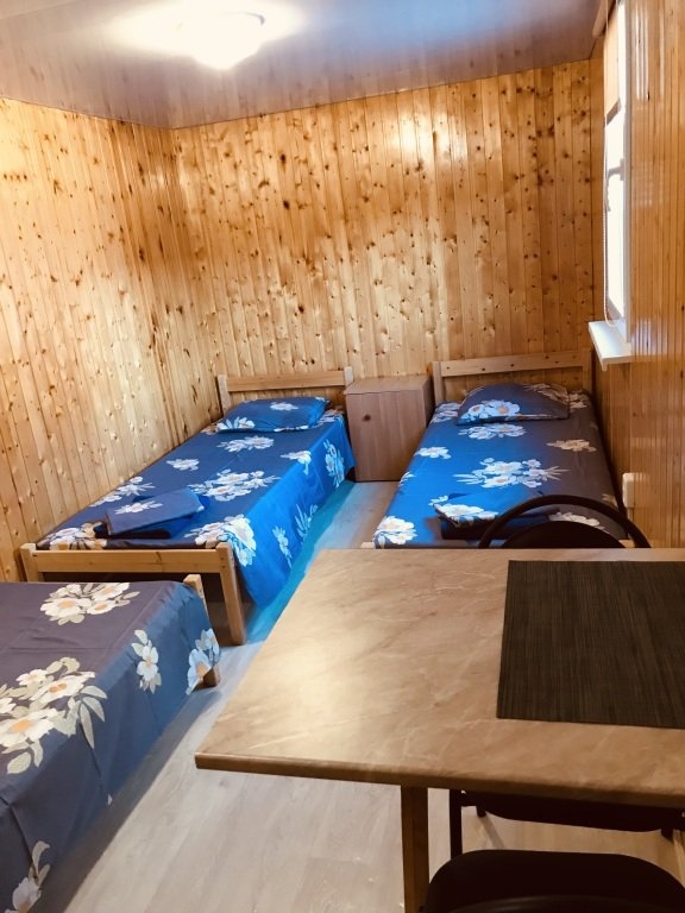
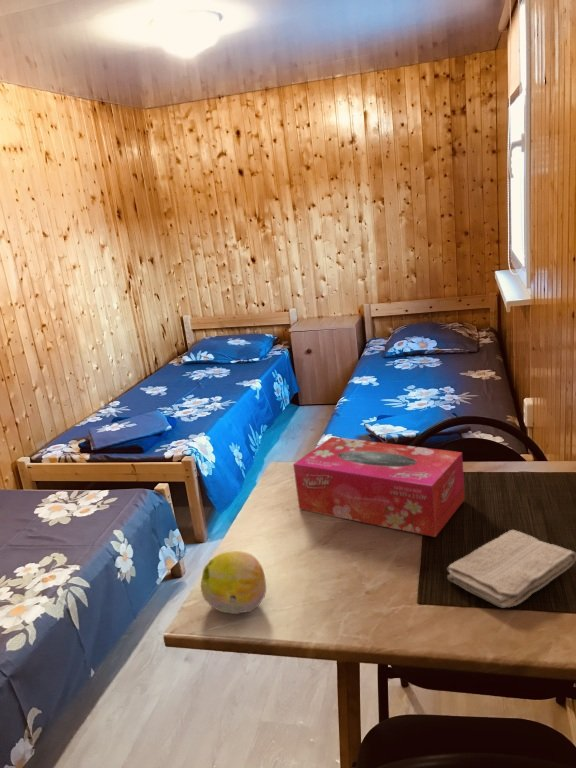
+ fruit (231, 580)
+ tissue box (378, 481)
+ washcloth (510, 564)
